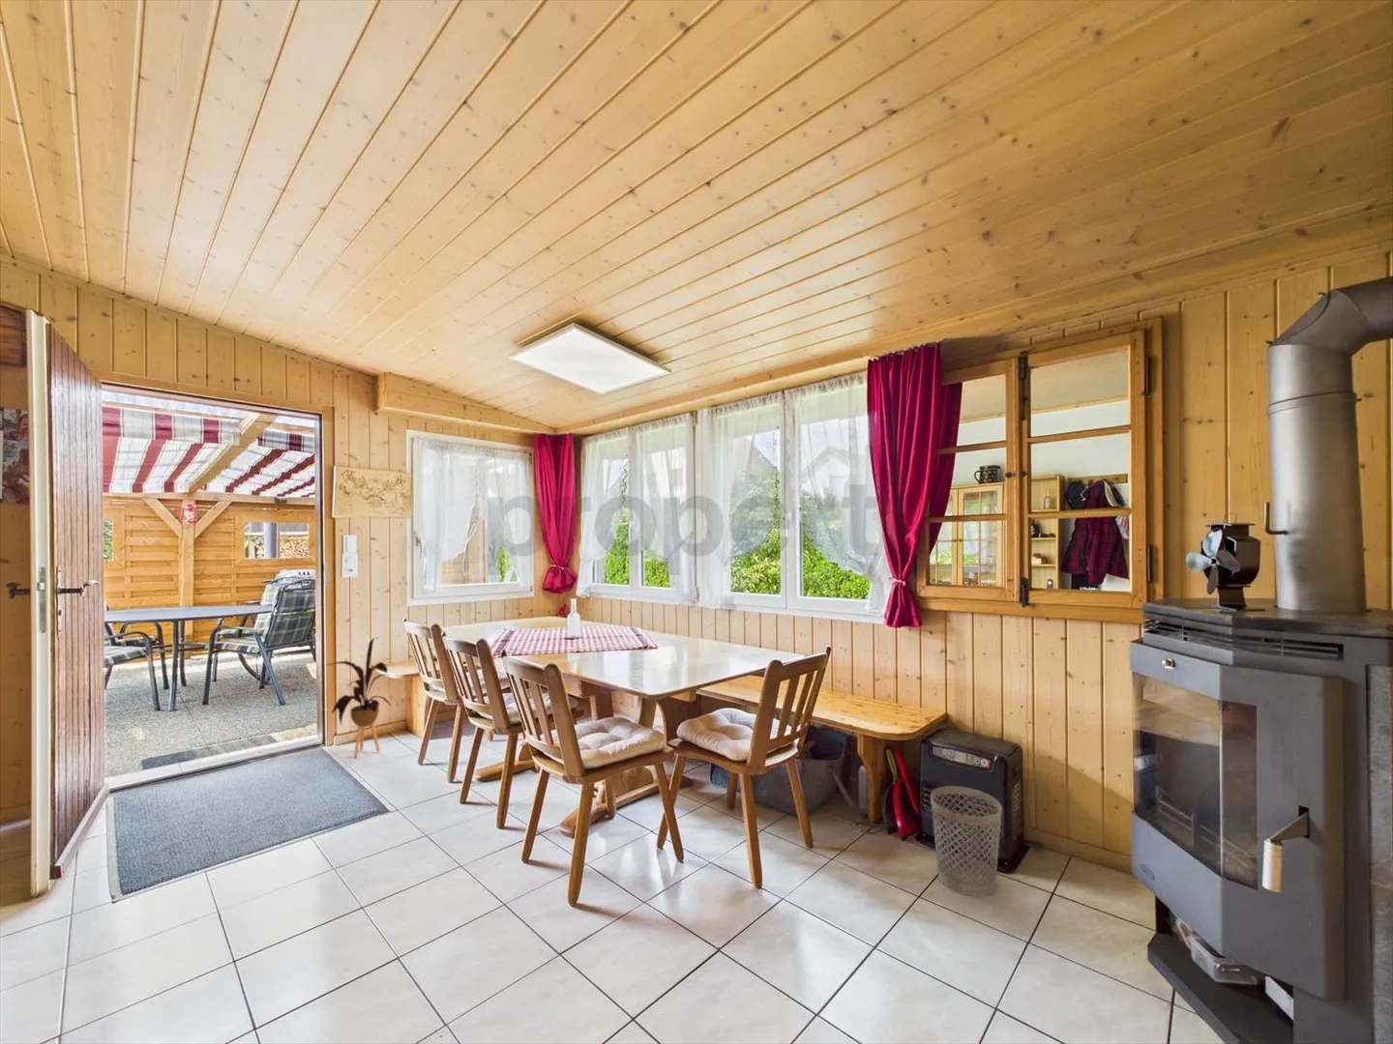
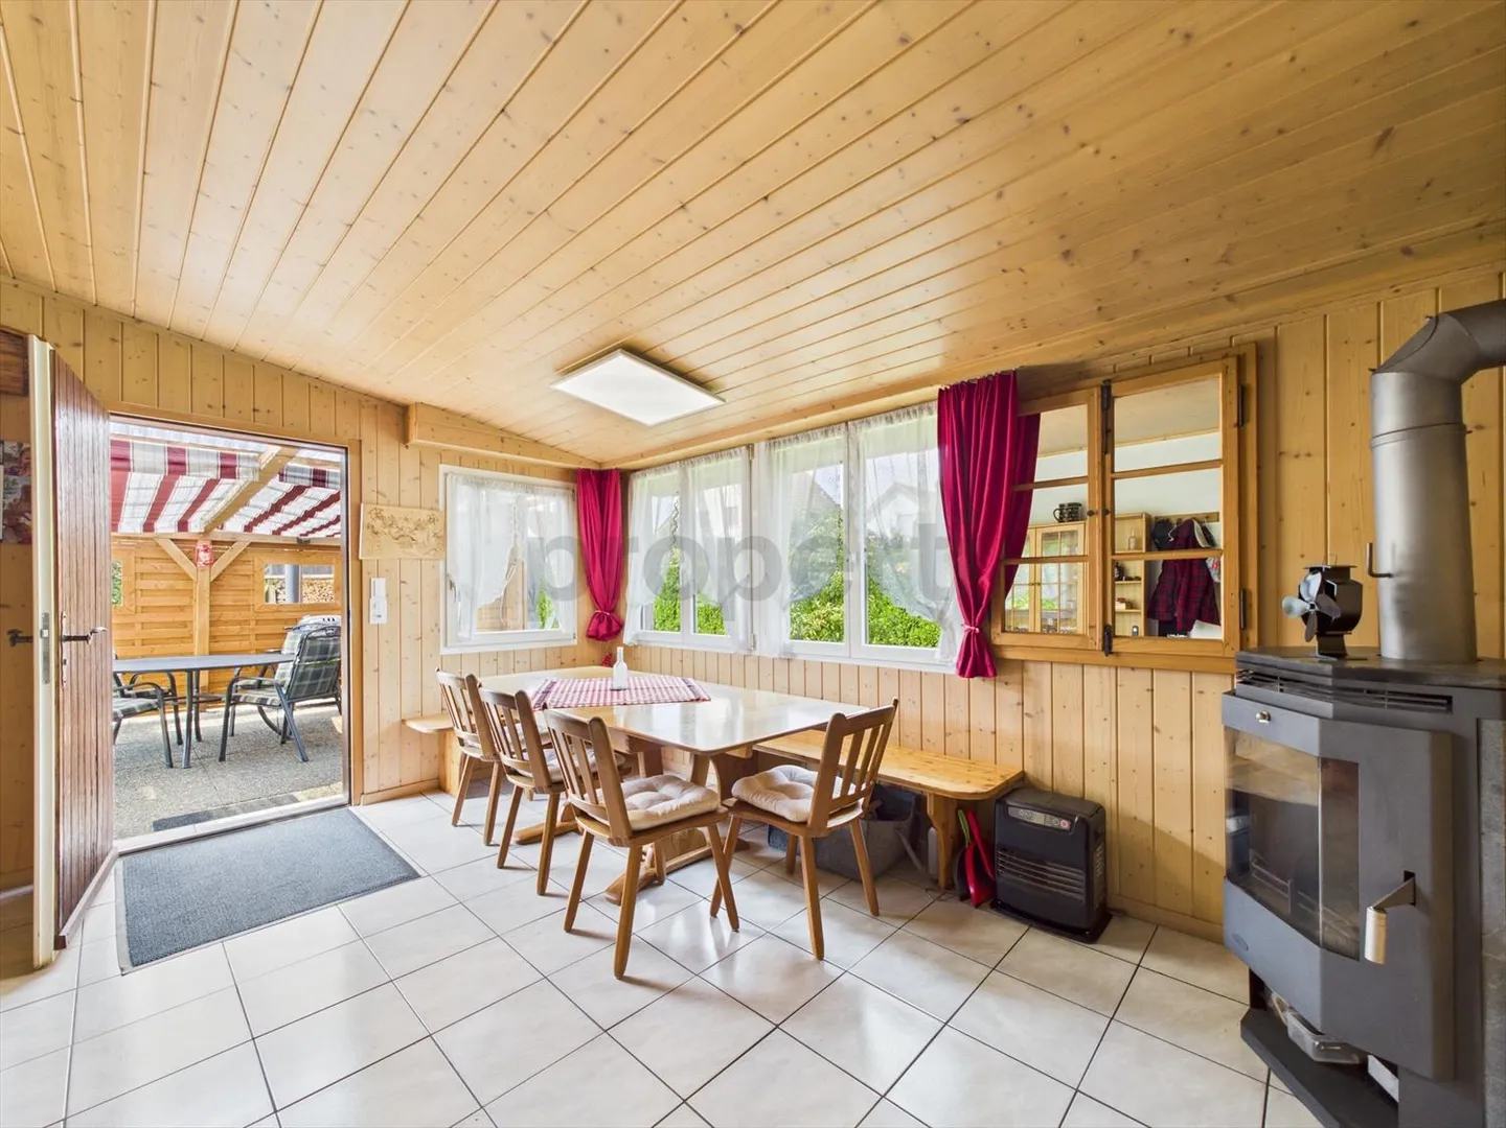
- house plant (359, 696)
- wastebasket (965, 841)
